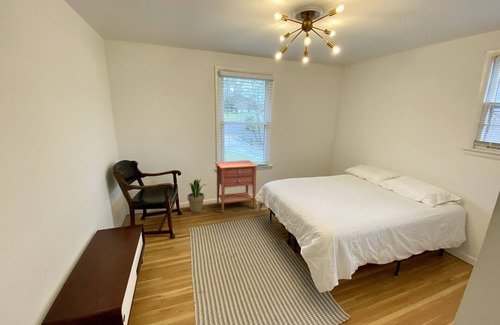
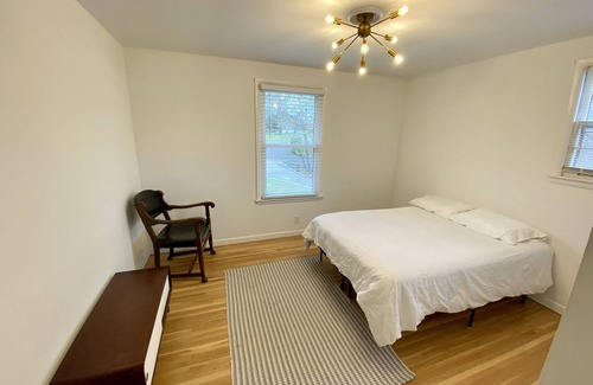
- nightstand (235, 185)
- potted plant (196, 194)
